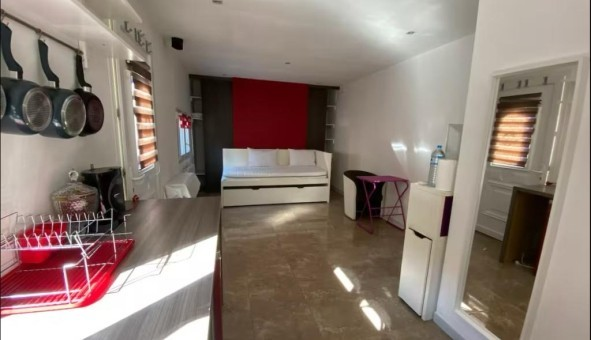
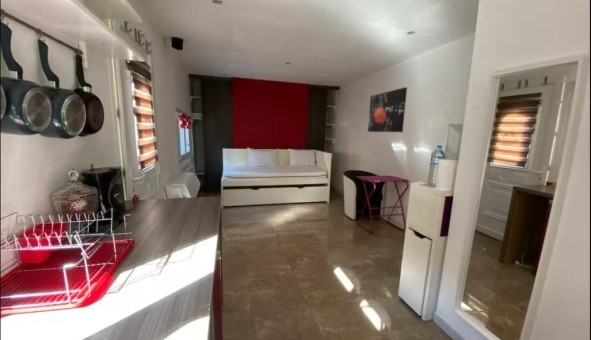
+ wall art (385, 112)
